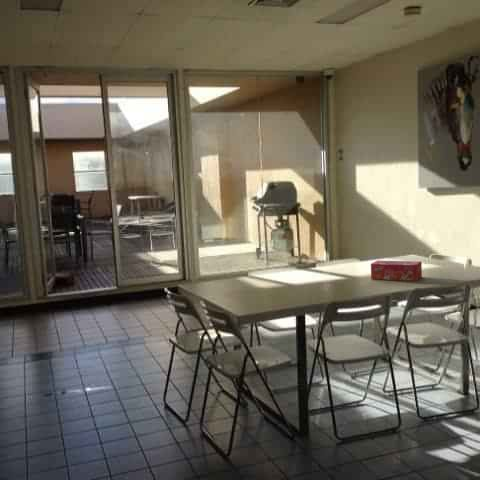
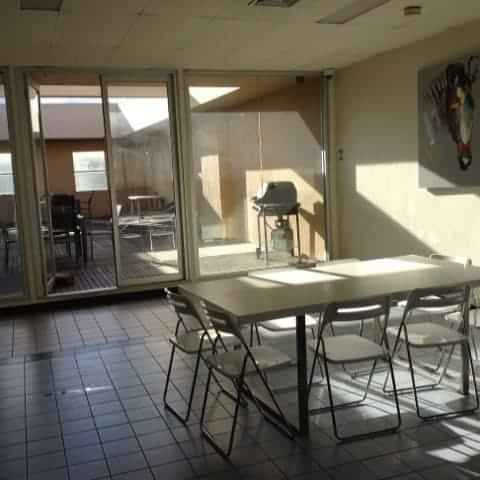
- tissue box (396, 270)
